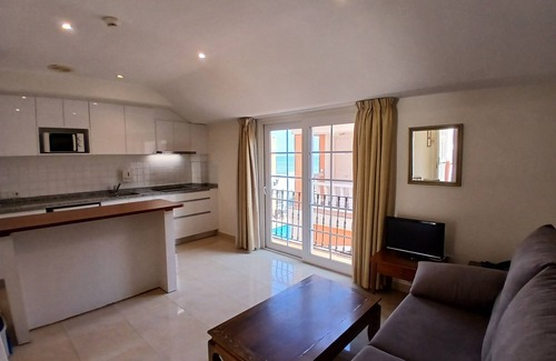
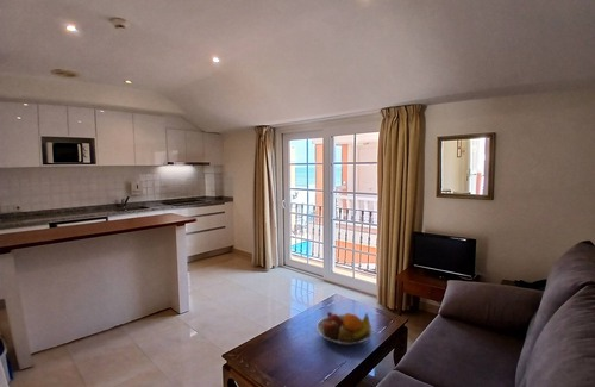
+ fruit bowl (344, 325)
